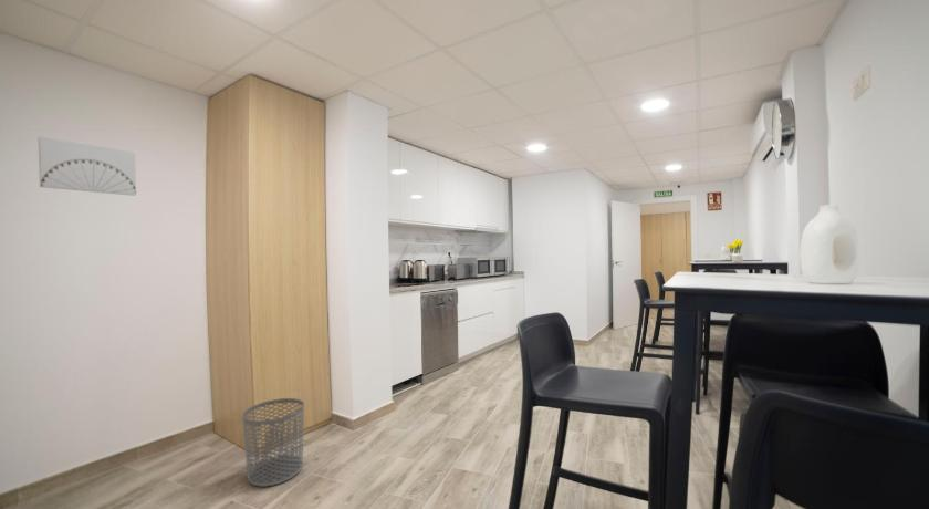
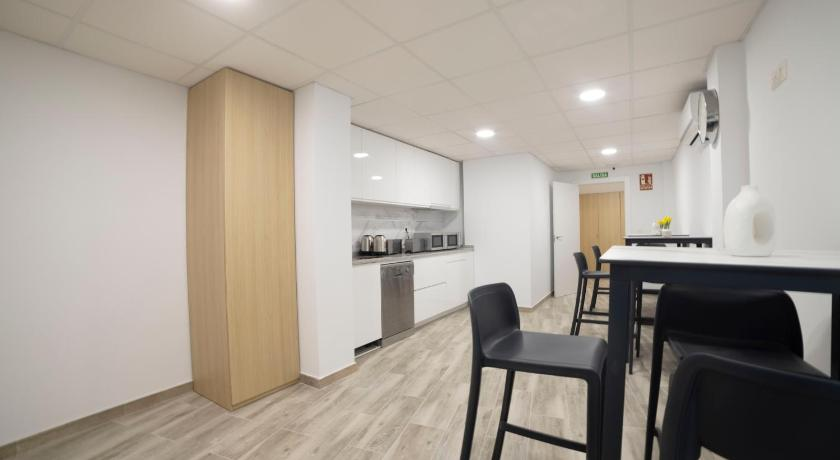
- waste bin (275, 440)
- wall art (91, 168)
